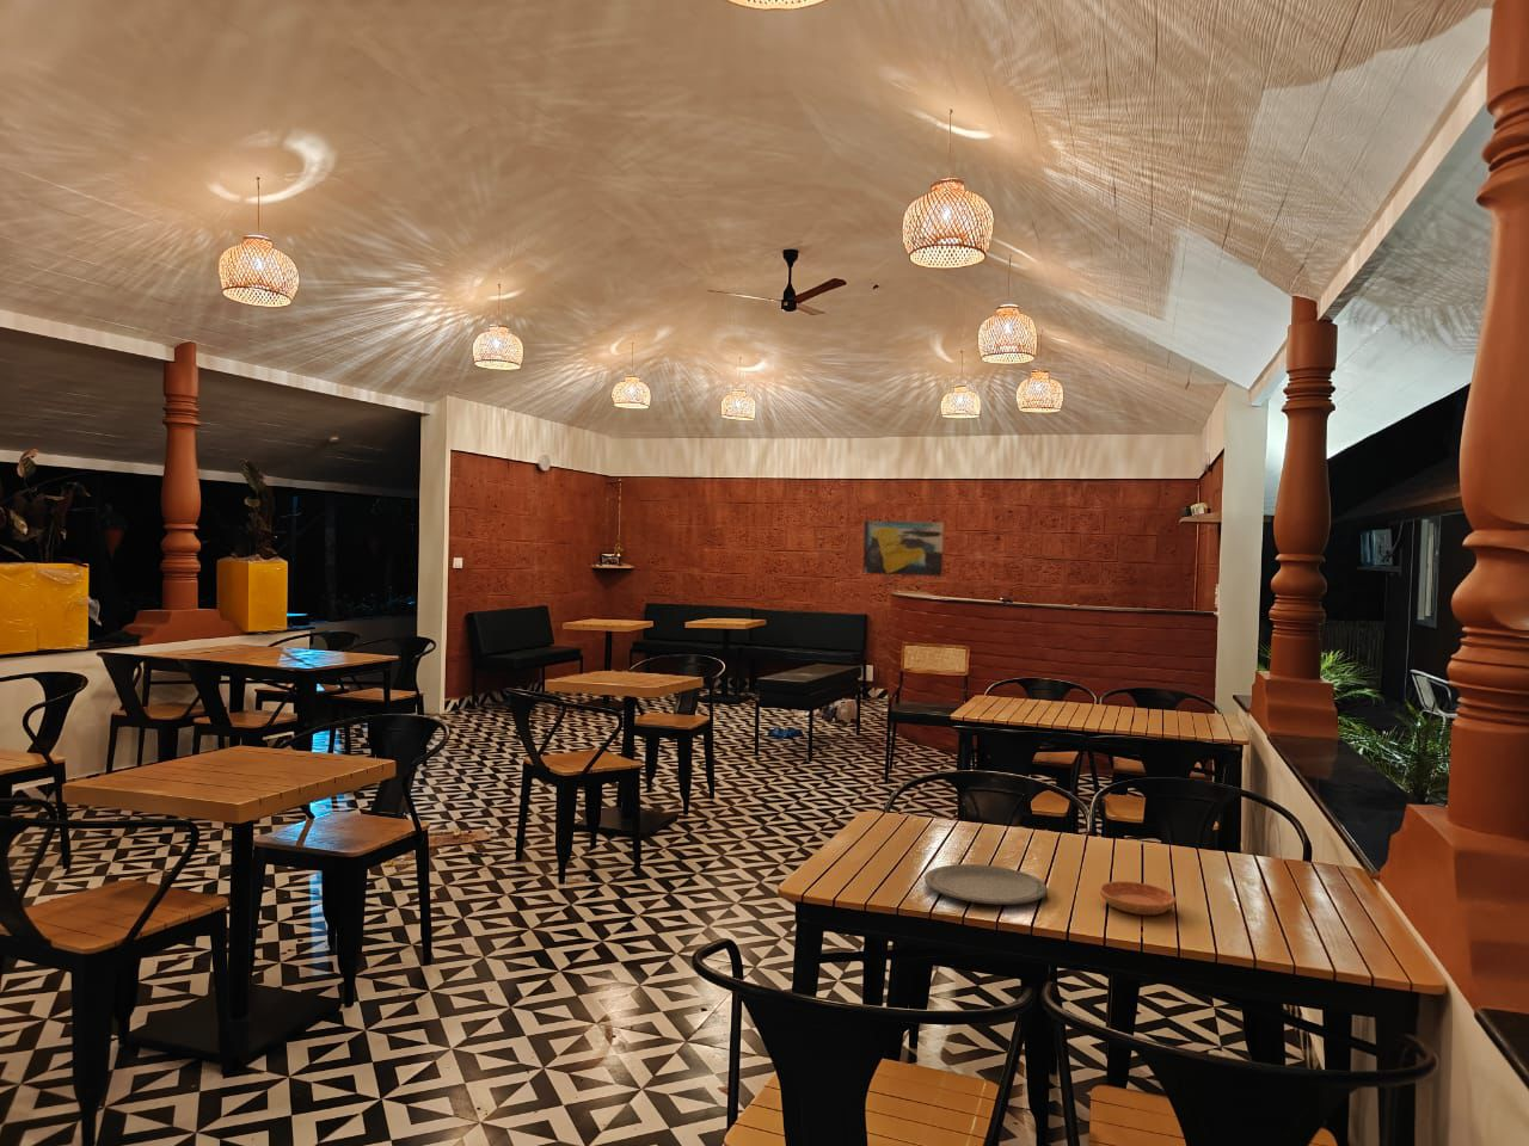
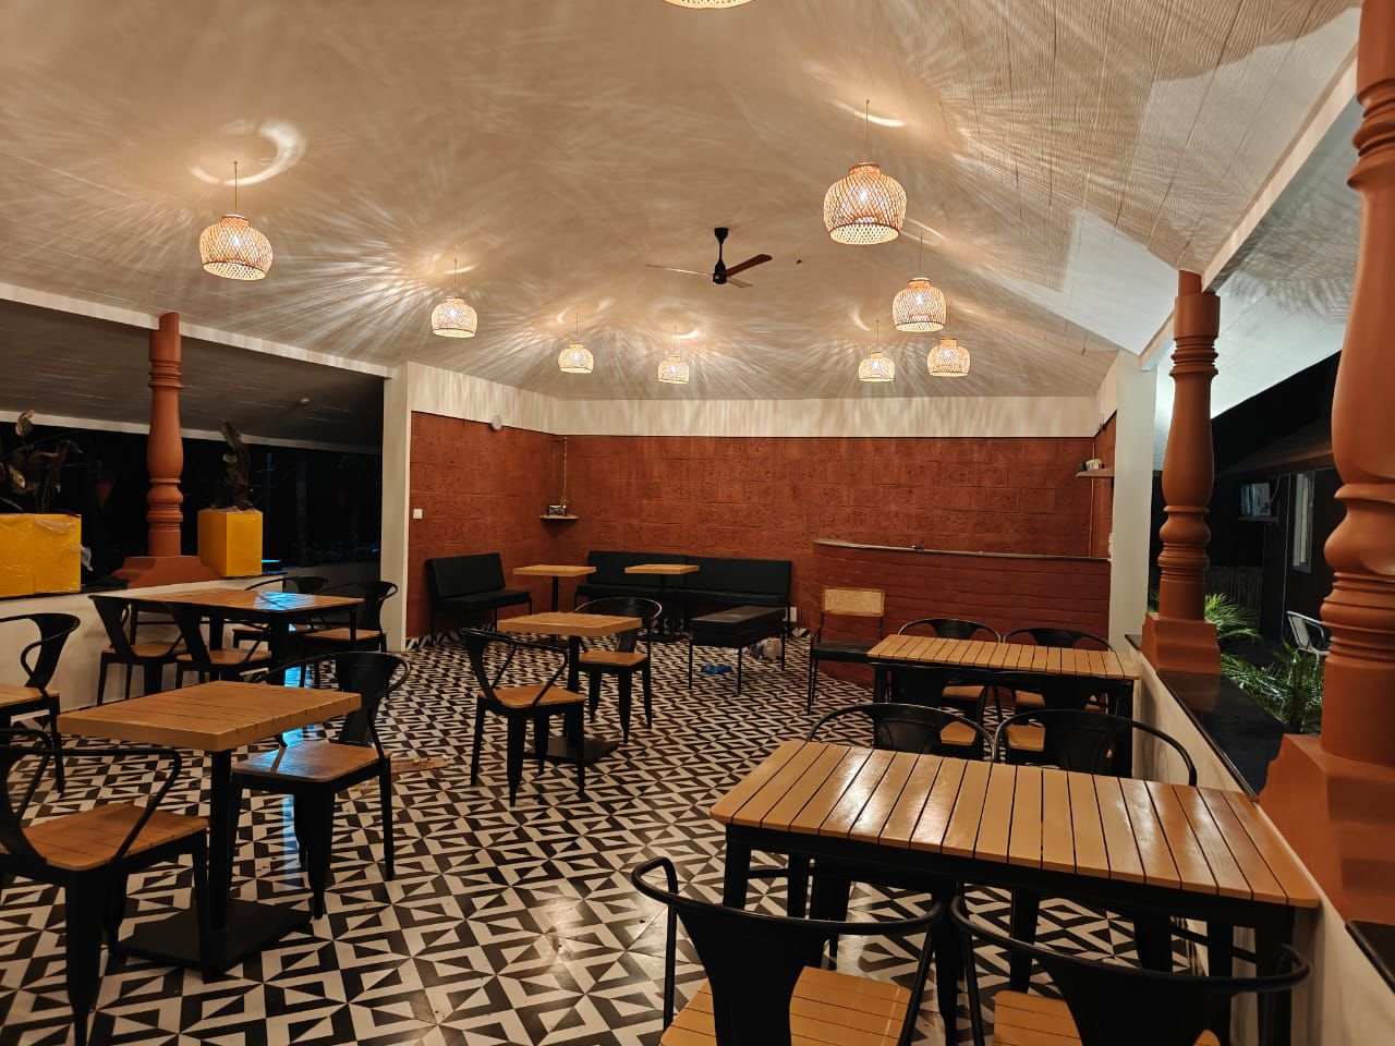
- saucer (1137, 899)
- plate (985, 885)
- wall art (902, 548)
